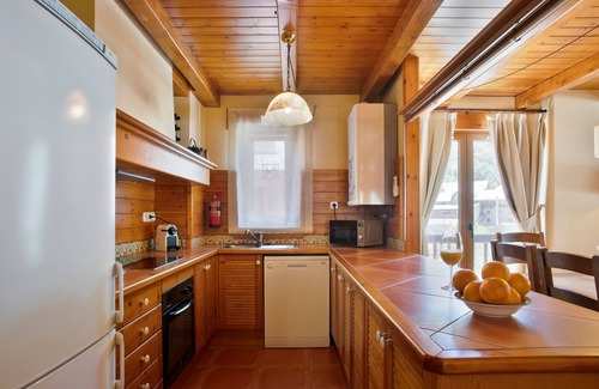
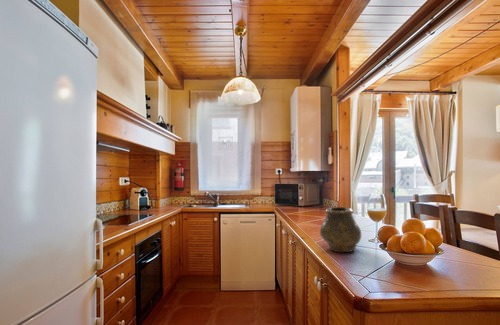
+ vase (340, 228)
